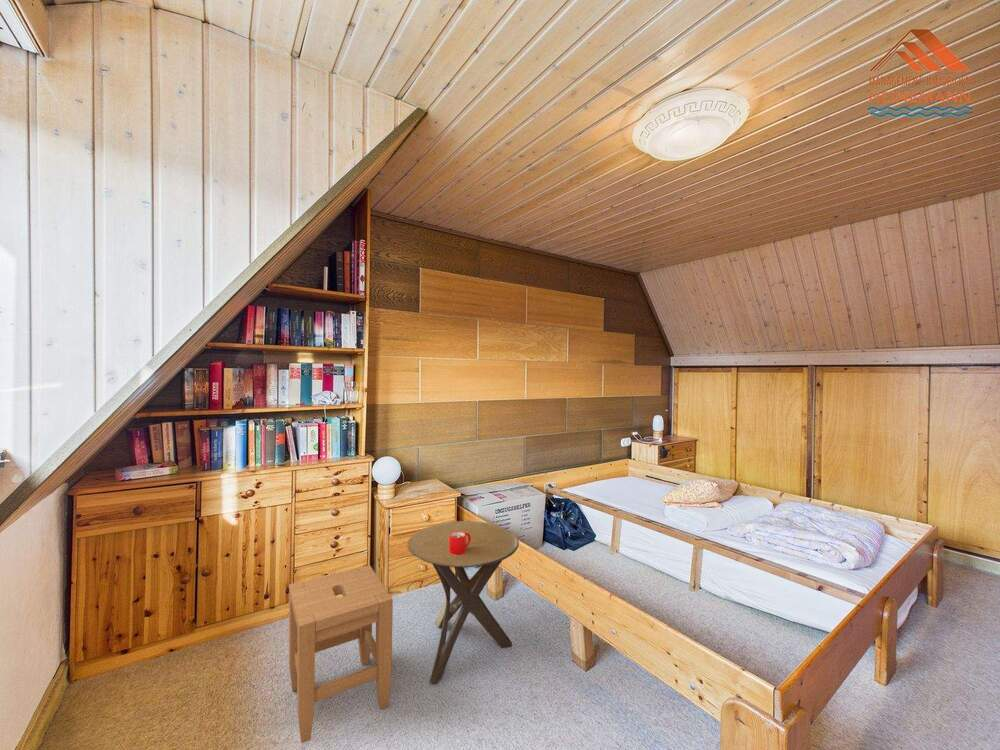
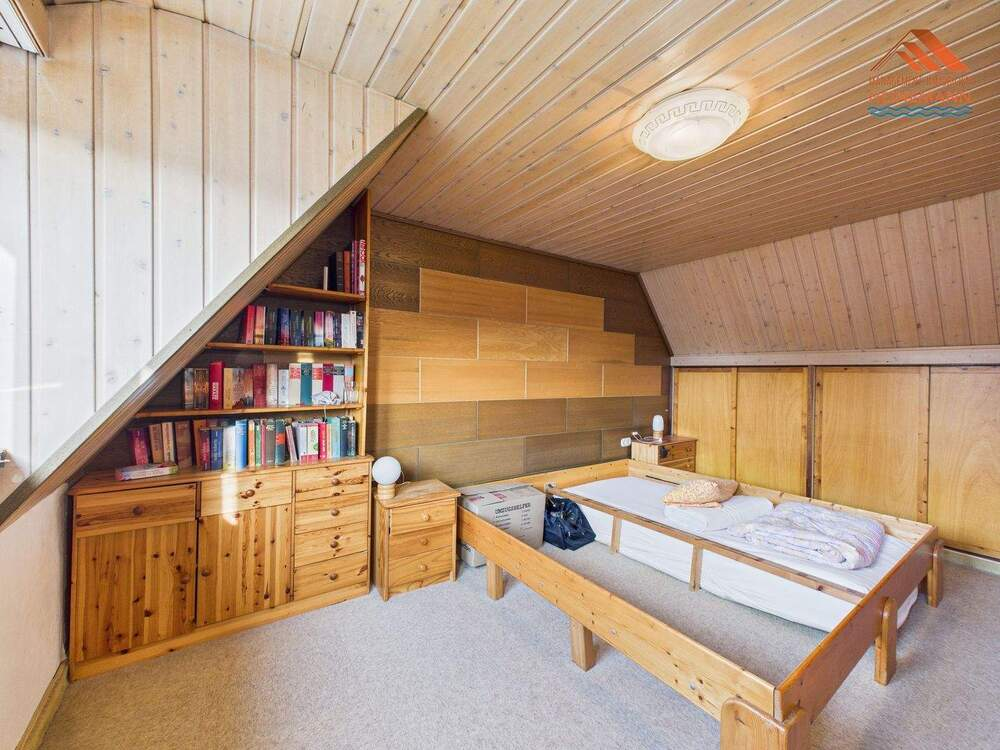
- mug (460, 540)
- side table (463, 593)
- stool (338, 643)
